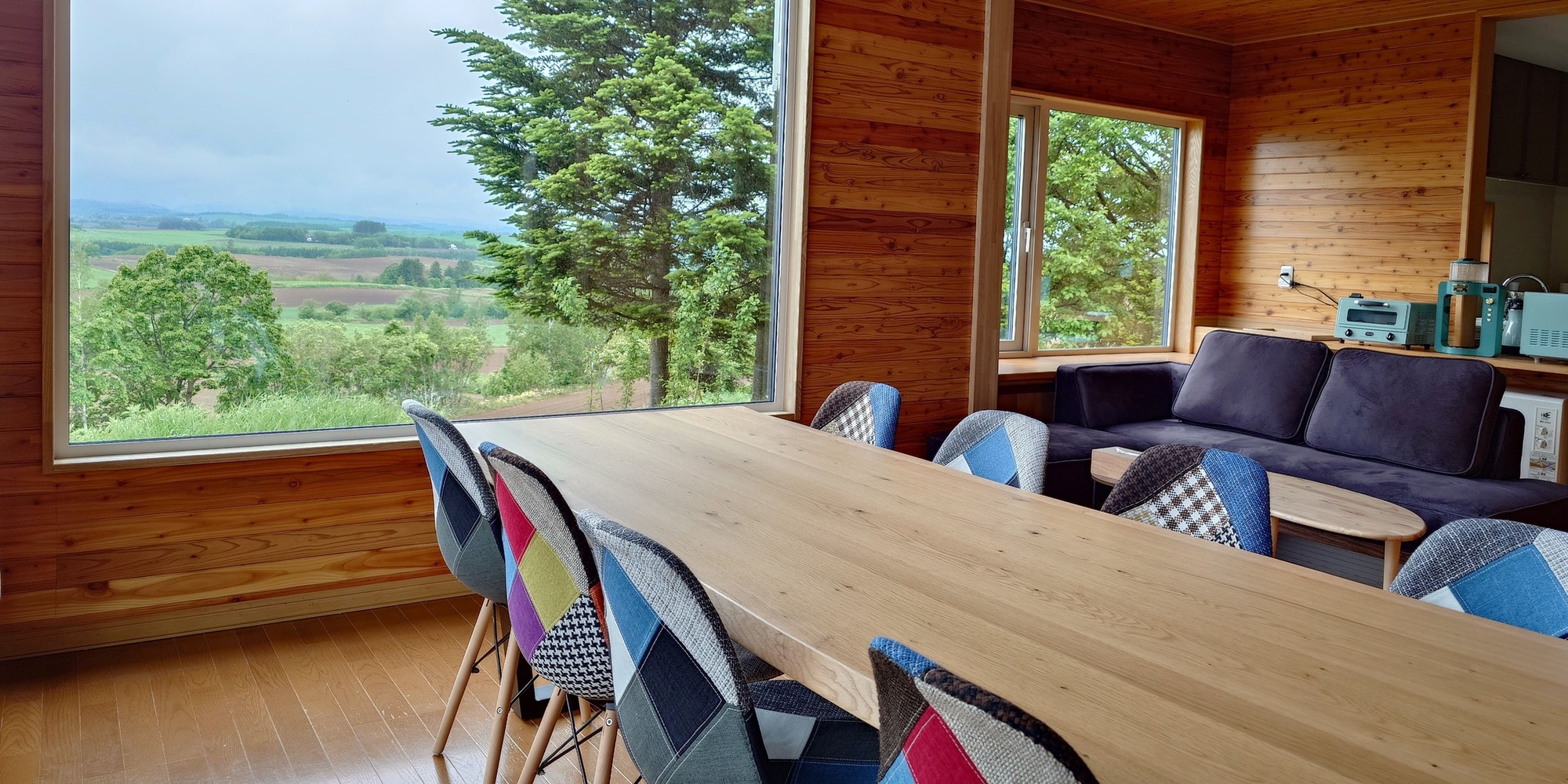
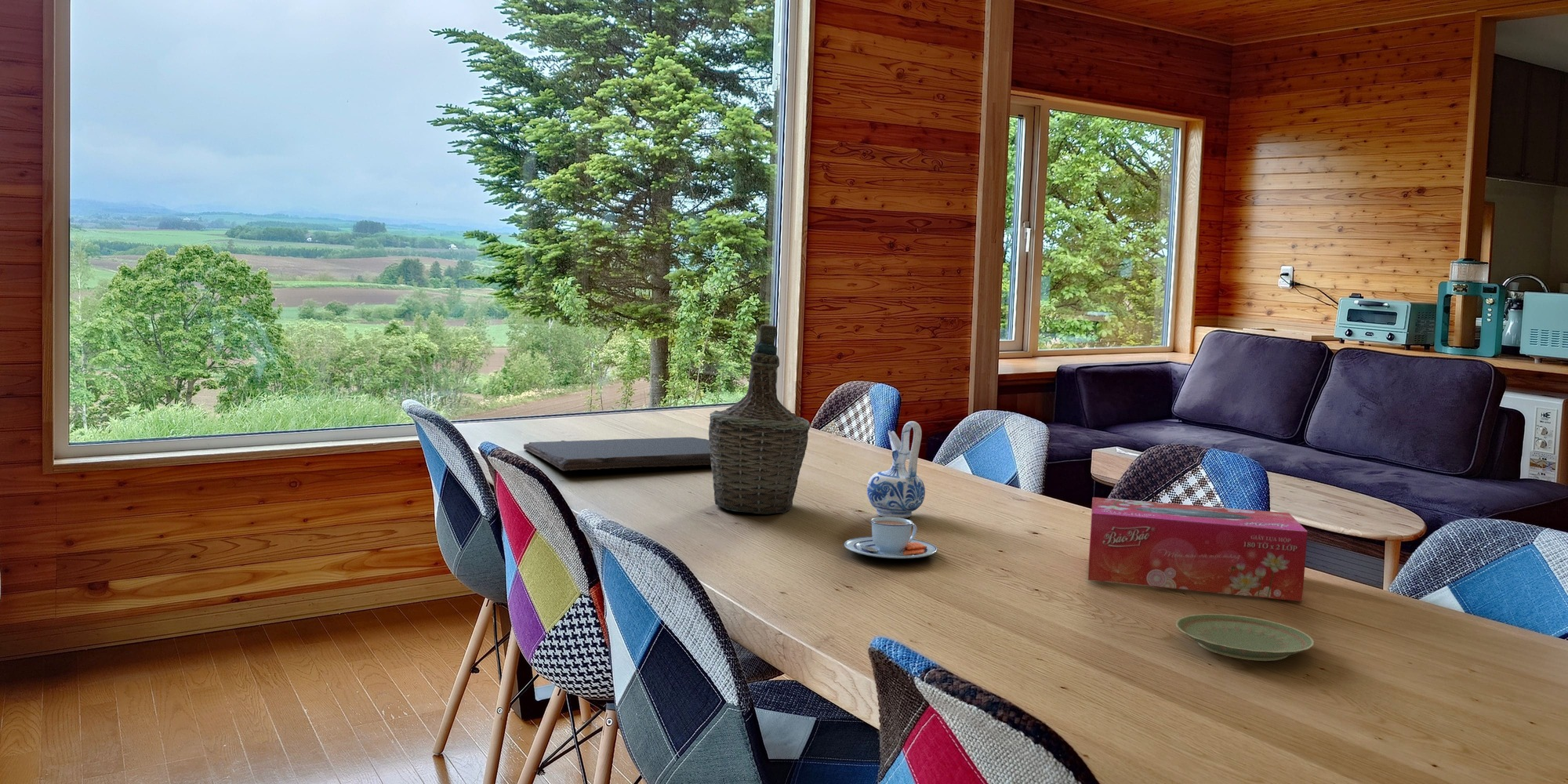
+ ceramic pitcher (897, 467)
+ tissue box (1190, 546)
+ cutting board (635, 451)
+ plate (1243, 639)
+ teacup (891, 537)
+ bottle (760, 416)
